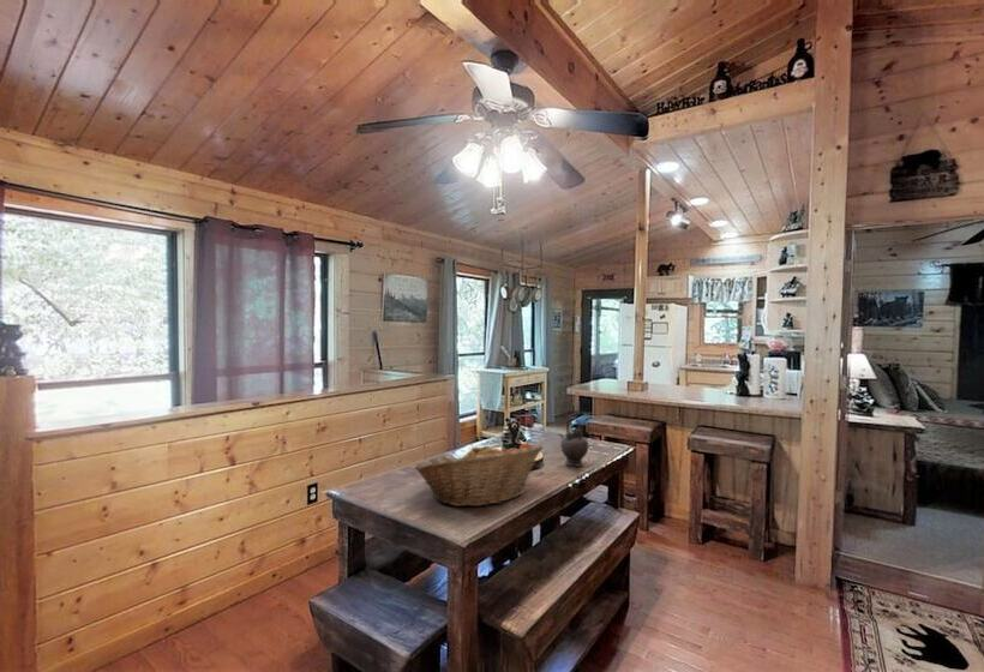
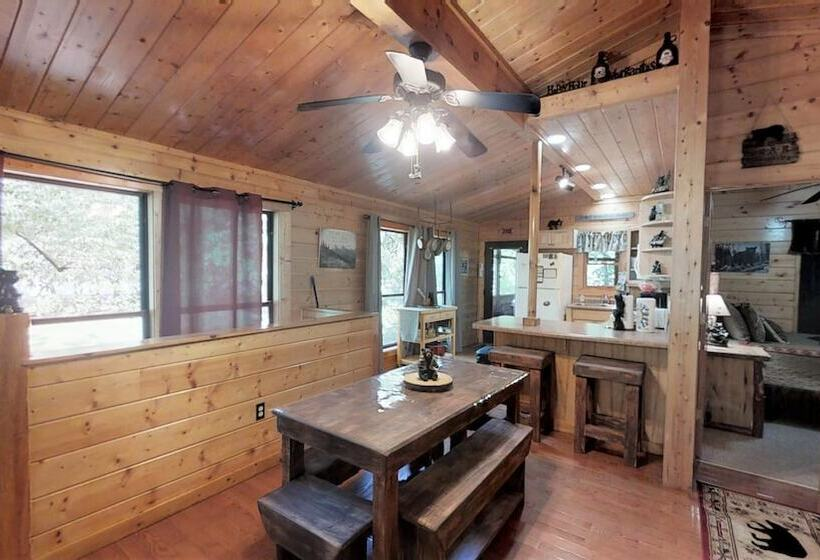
- fruit basket (480, 467)
- teapot (571, 439)
